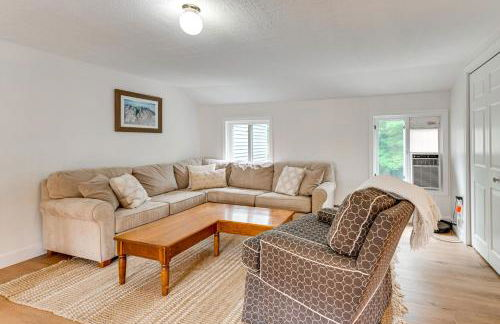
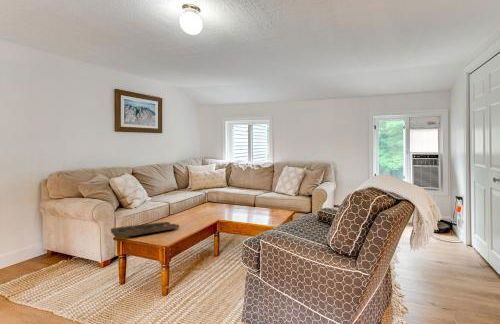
+ decorative tray (145, 228)
